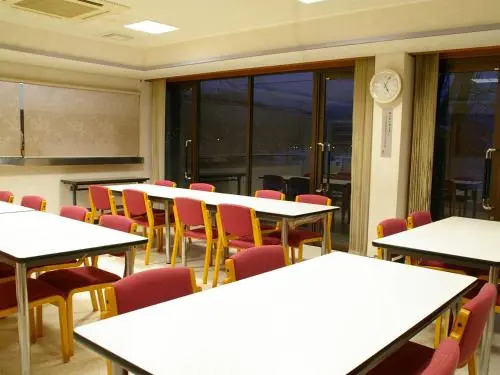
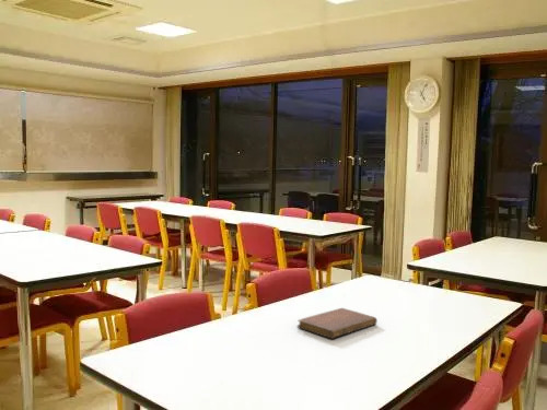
+ notebook (337, 321)
